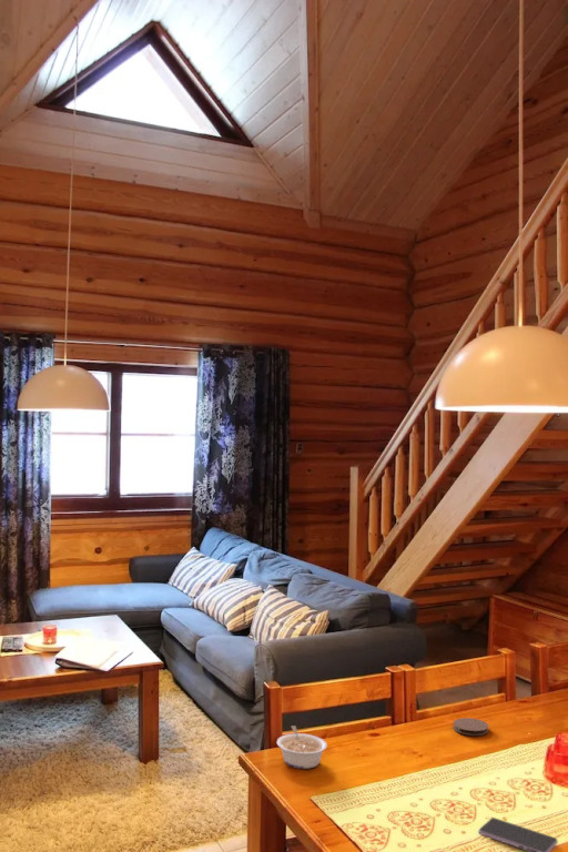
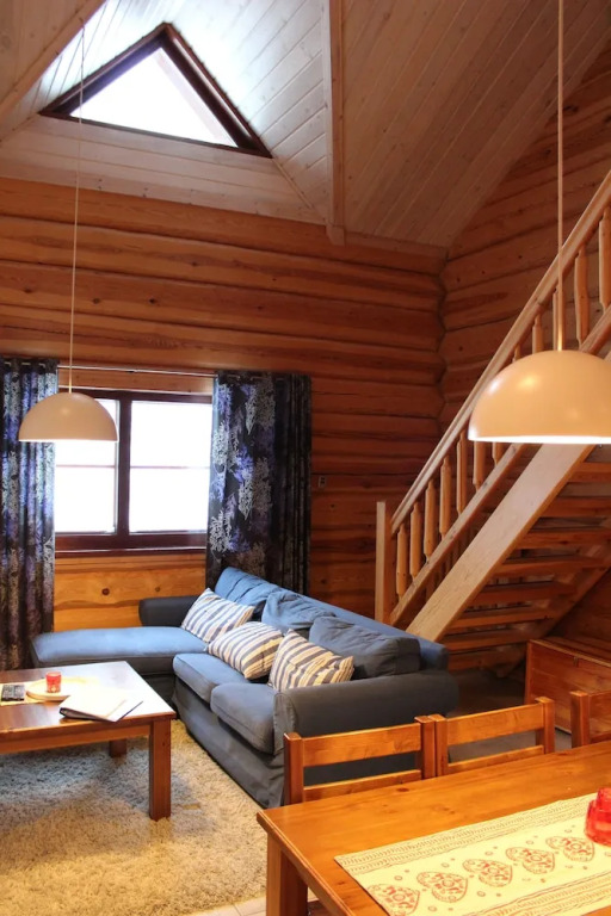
- coaster (470, 727)
- legume (300, 749)
- smartphone (517, 835)
